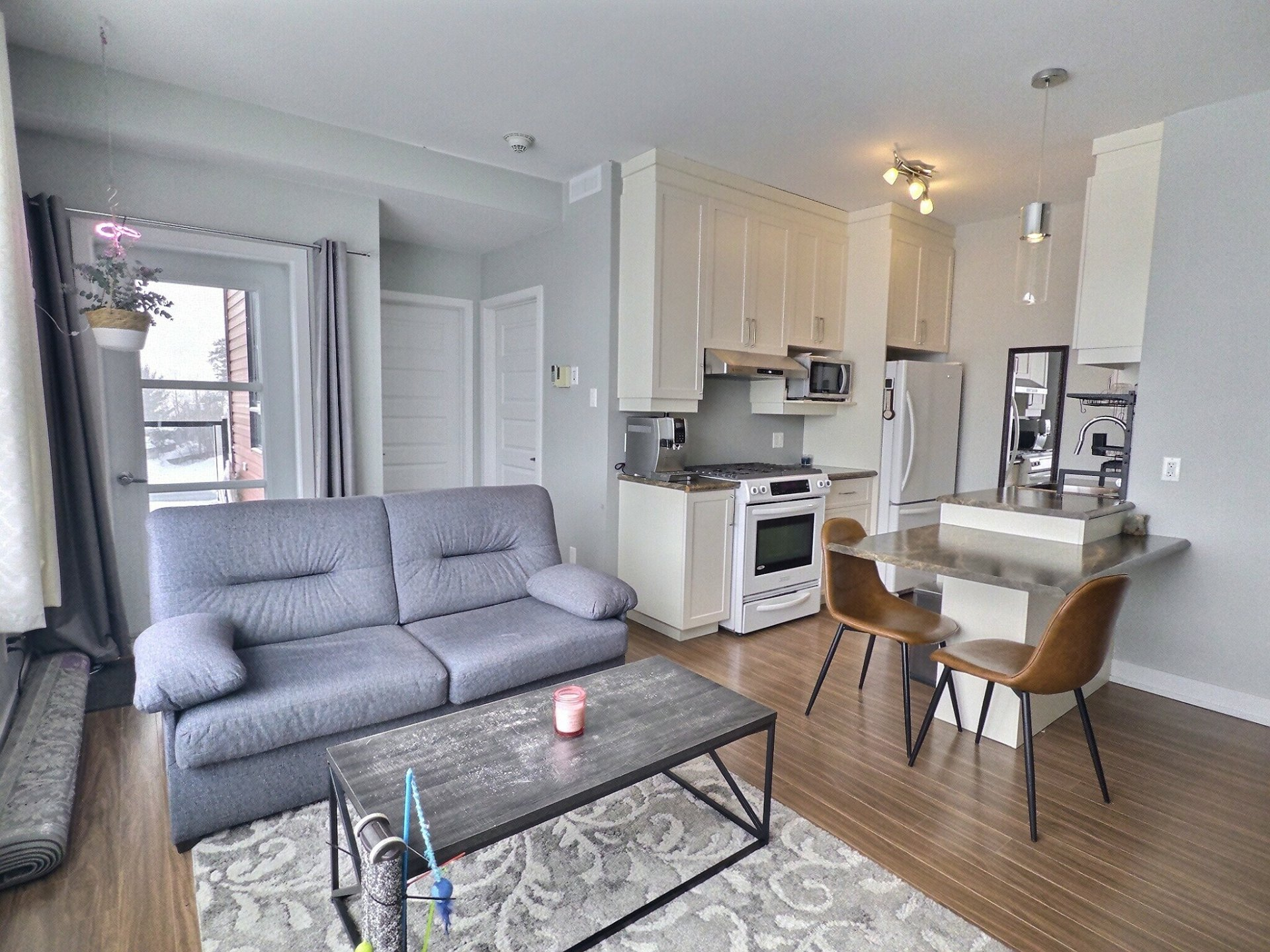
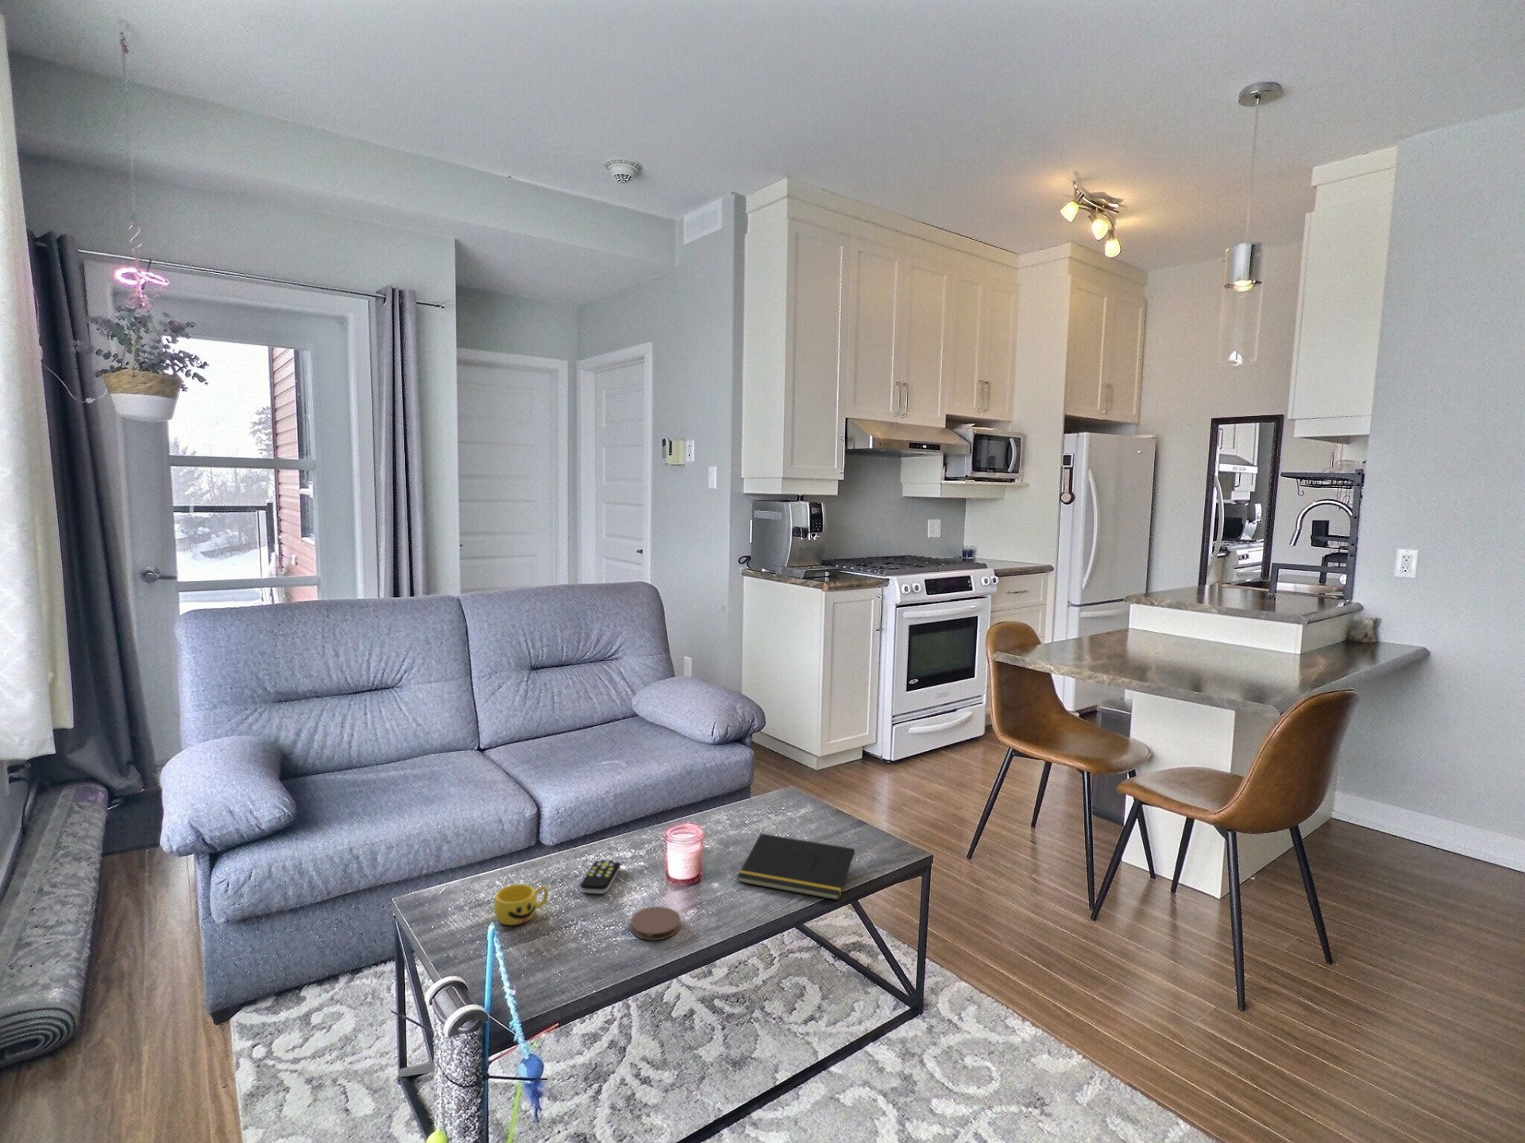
+ remote control (600, 875)
+ coaster (656, 922)
+ cup (522, 903)
+ notepad (796, 864)
